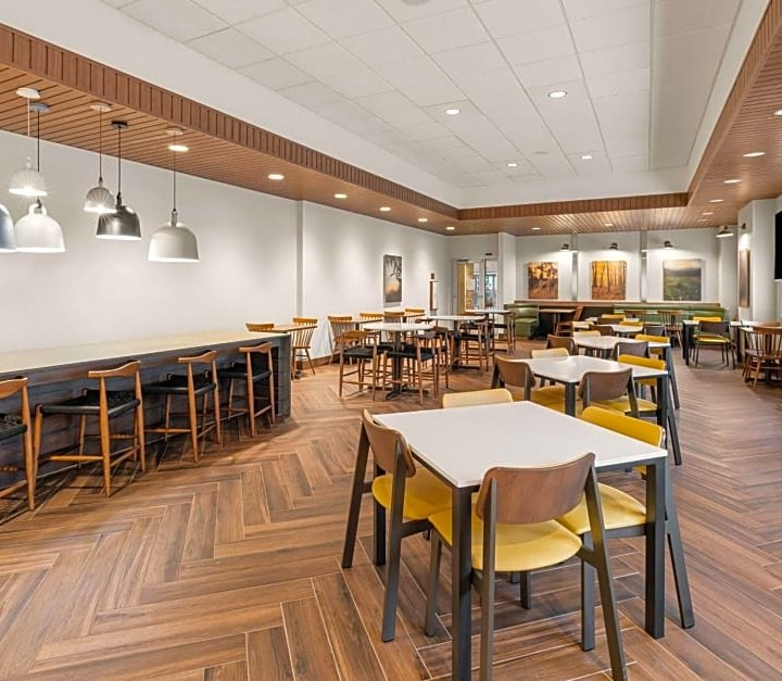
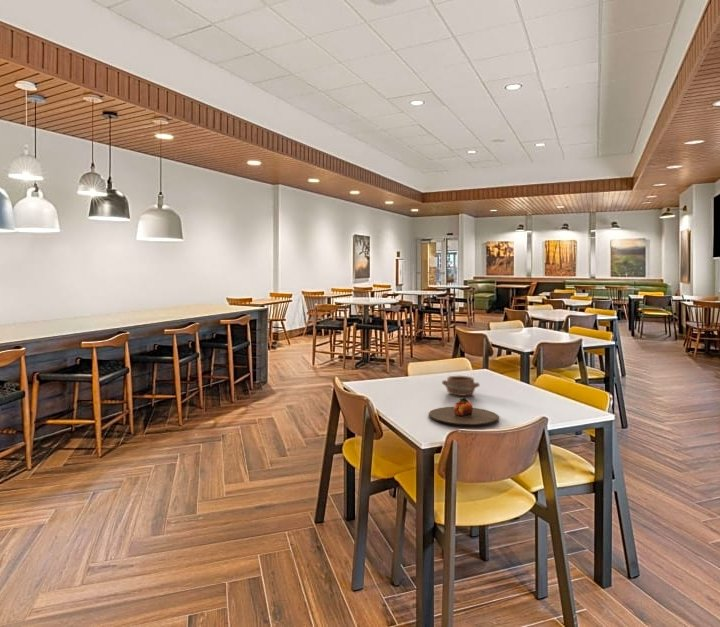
+ pottery (460, 385)
+ plate (463, 407)
